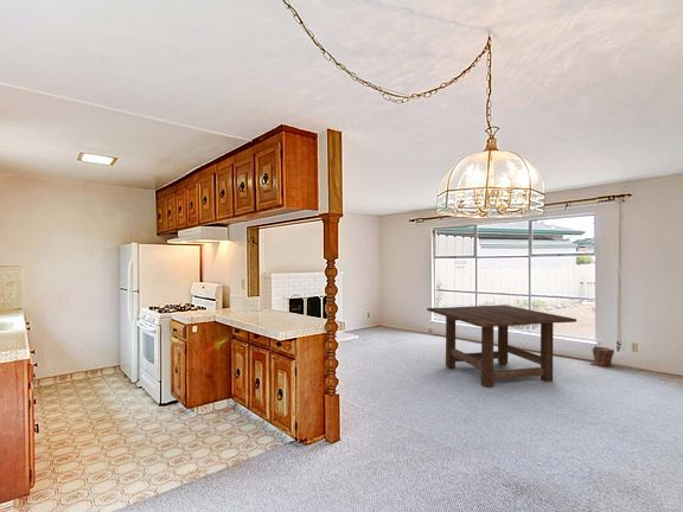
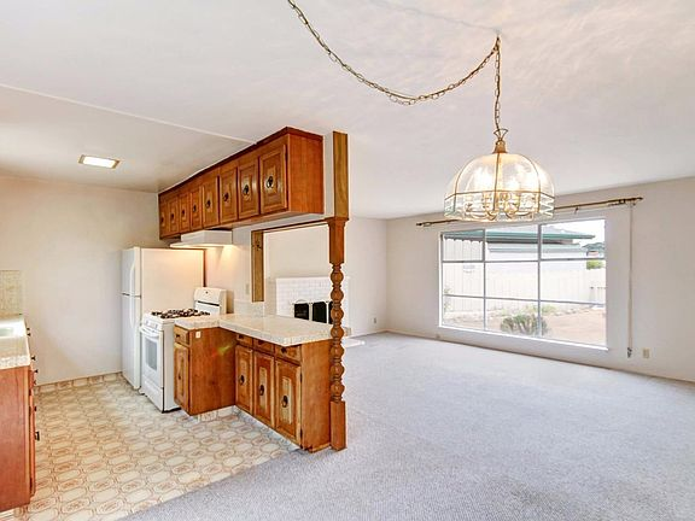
- plant pot (602, 356)
- dining table (492, 343)
